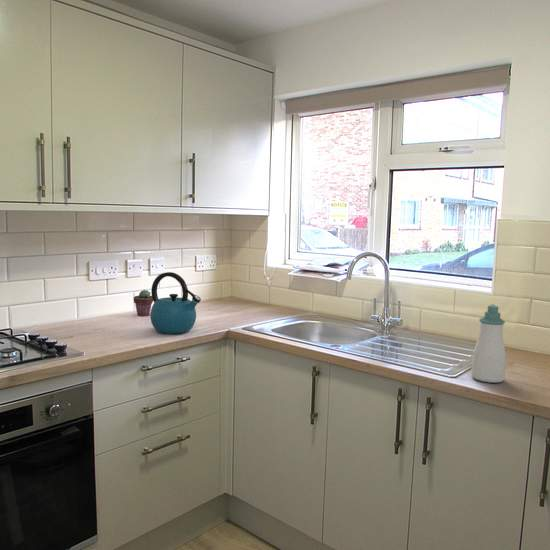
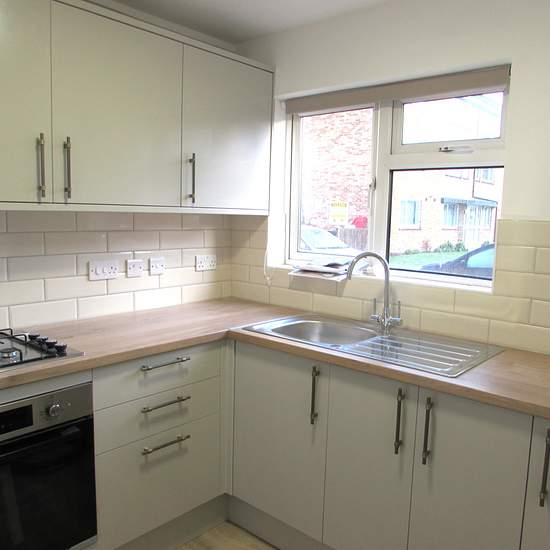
- potted succulent (143, 302)
- soap bottle (490, 342)
- kettle (175, 302)
